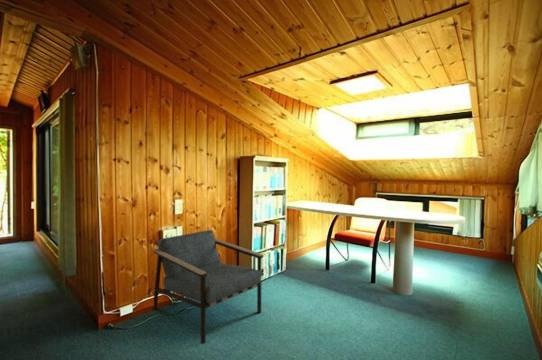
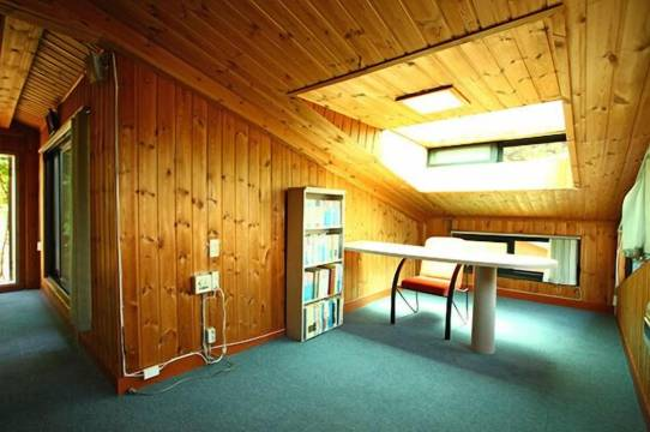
- armchair (207, 274)
